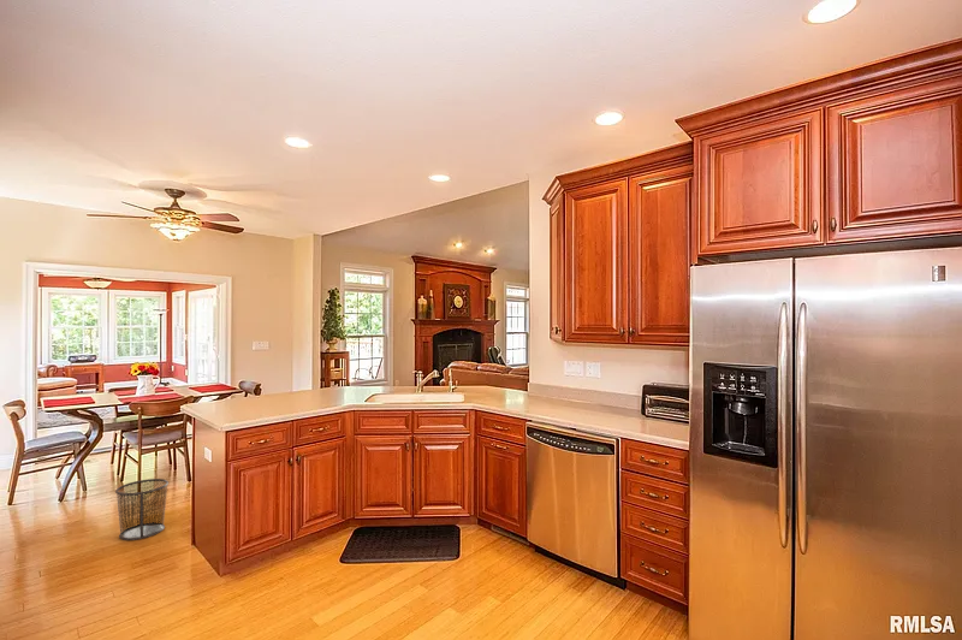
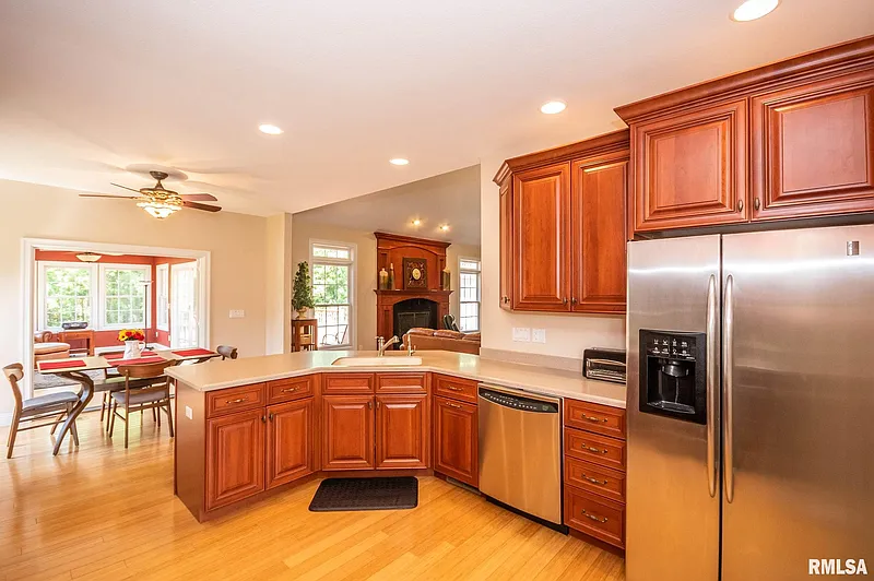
- waste bin (142, 509)
